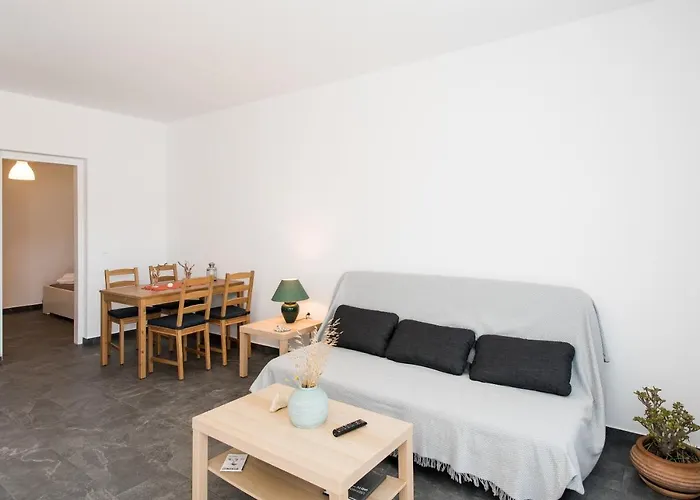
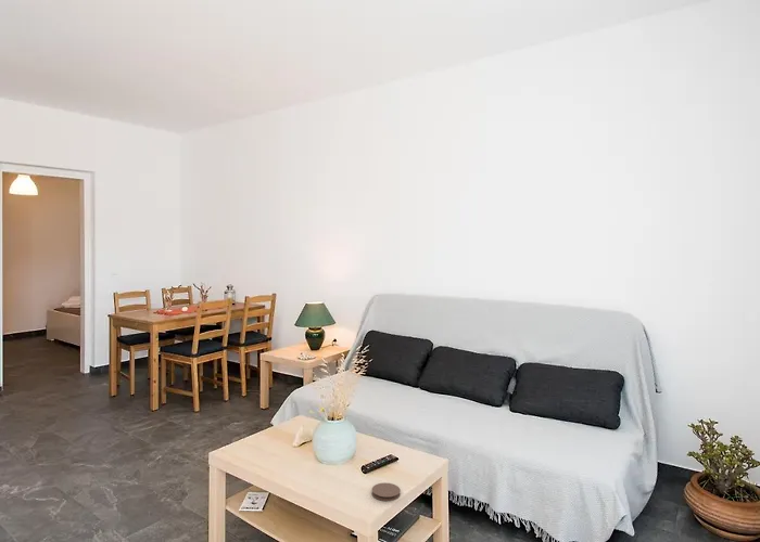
+ coaster (385, 491)
